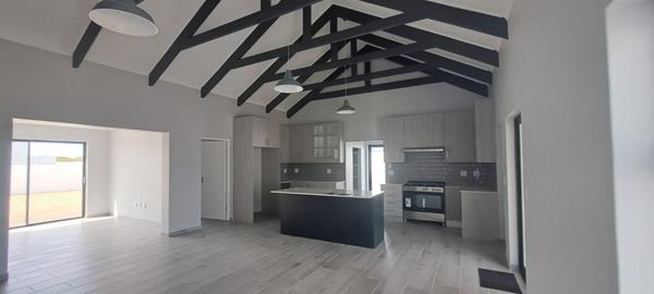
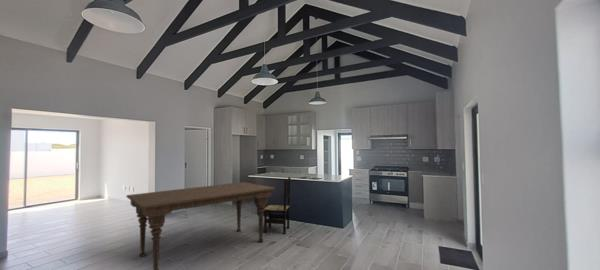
+ dining chair (277, 205)
+ dining table (205, 205)
